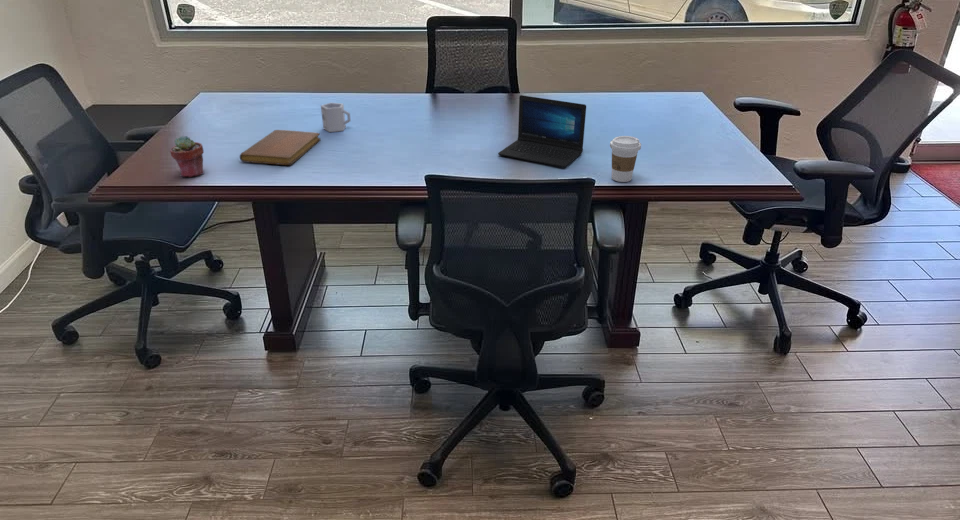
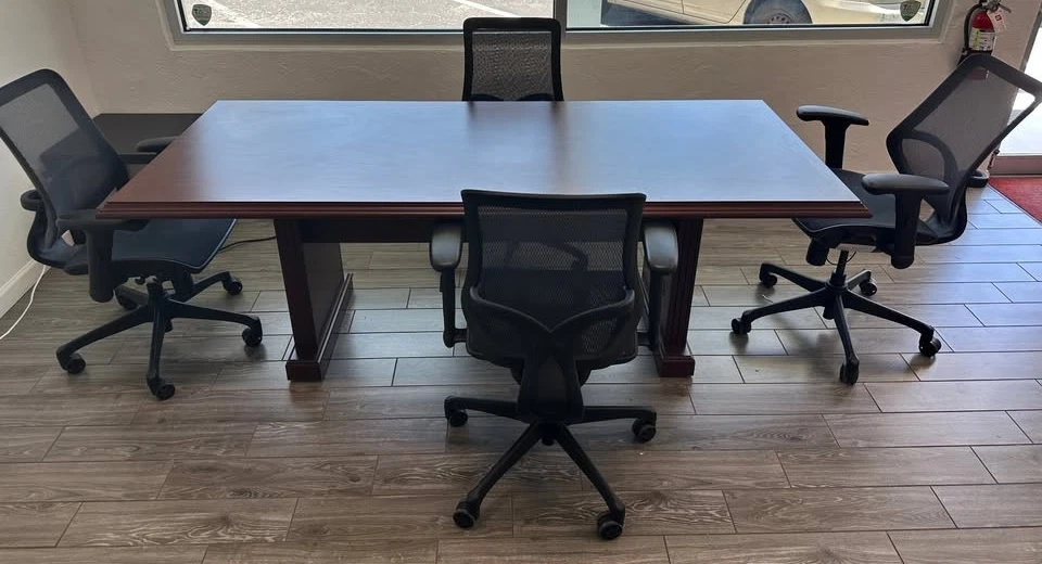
- laptop (541, 130)
- coffee cup (623, 159)
- cup (336, 117)
- potted succulent (188, 154)
- notebook (281, 146)
